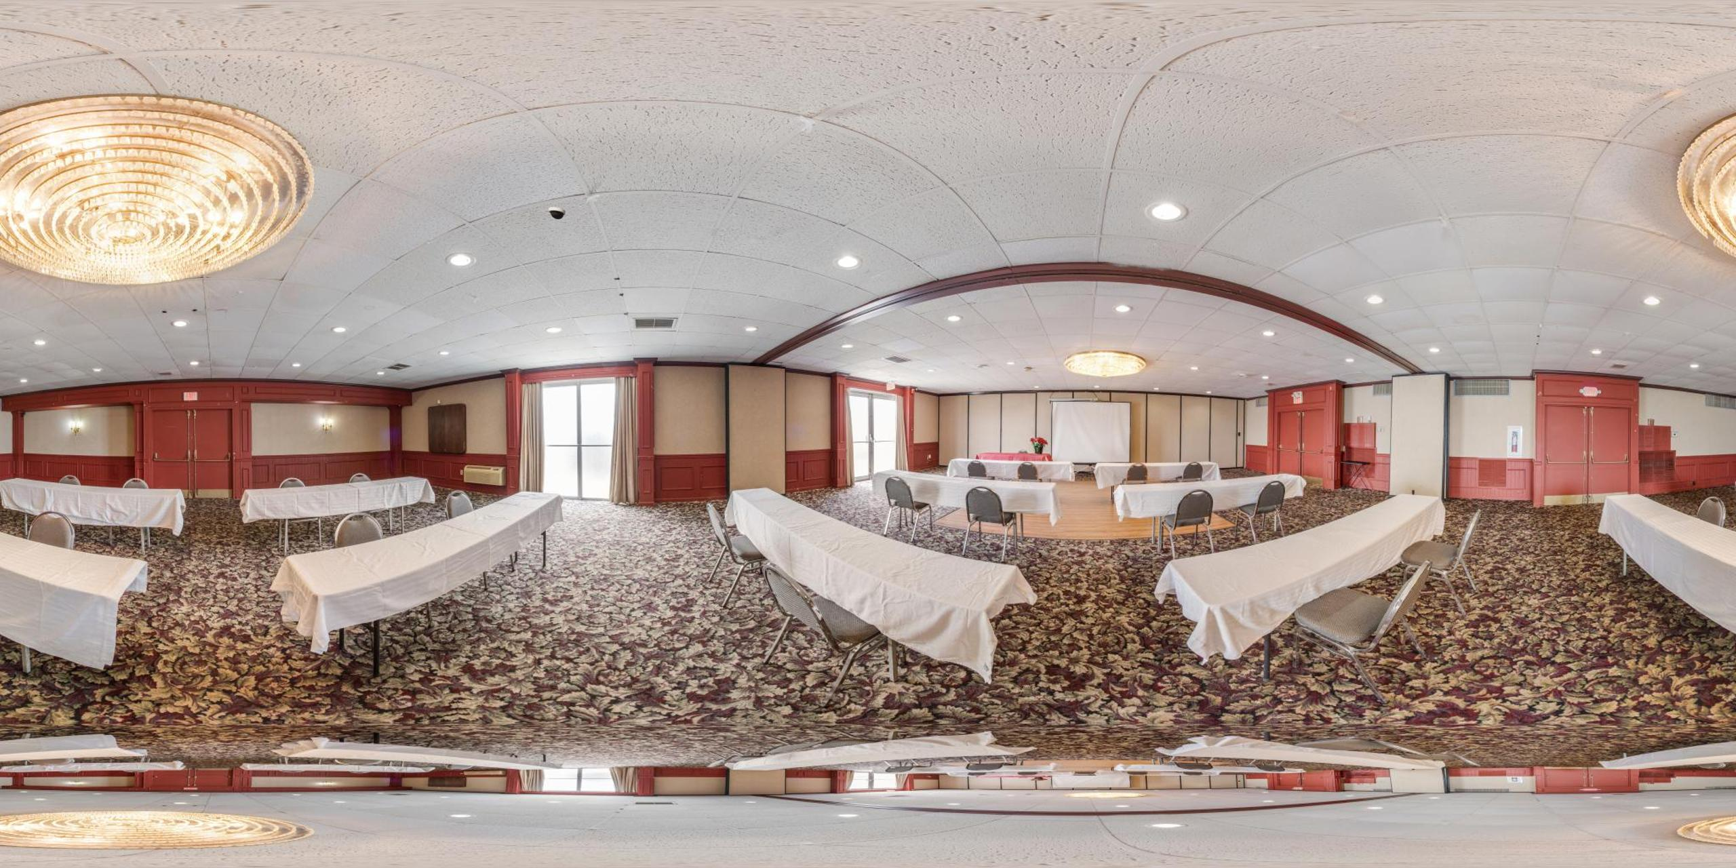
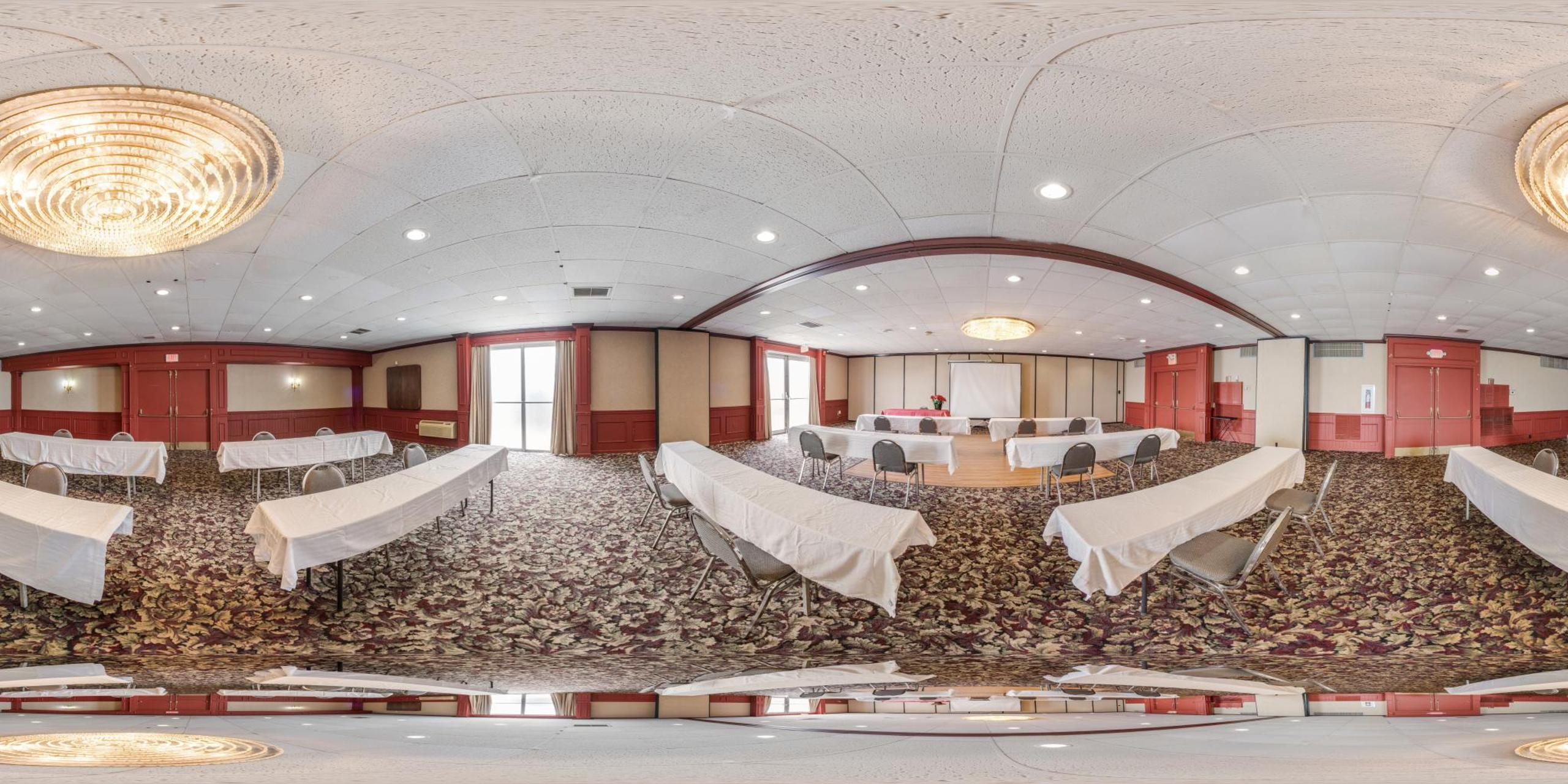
- dome security camera (557, 215)
